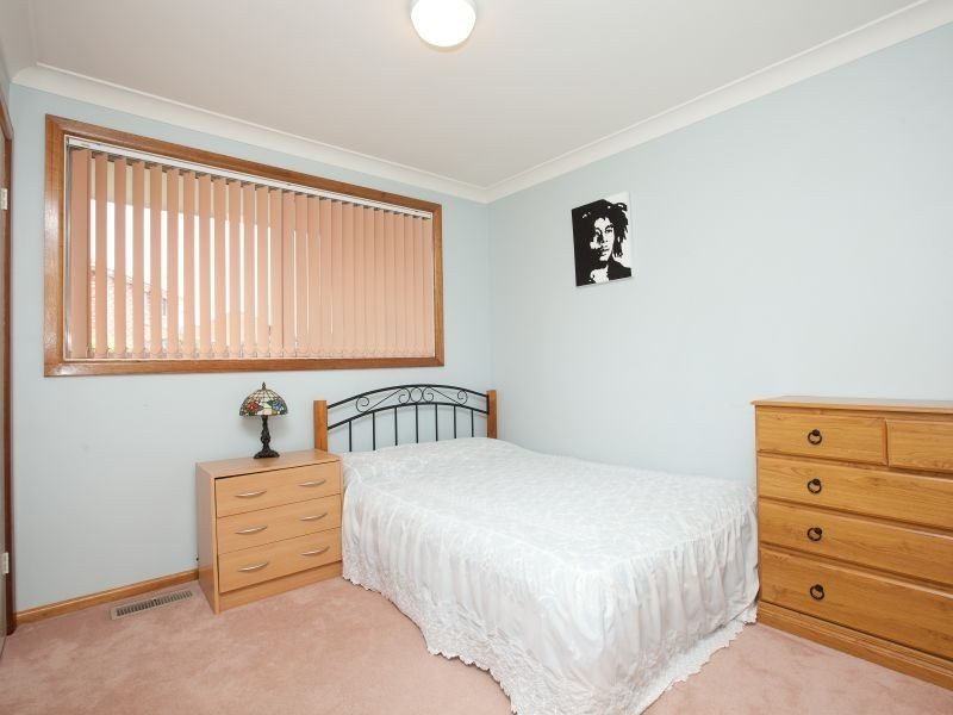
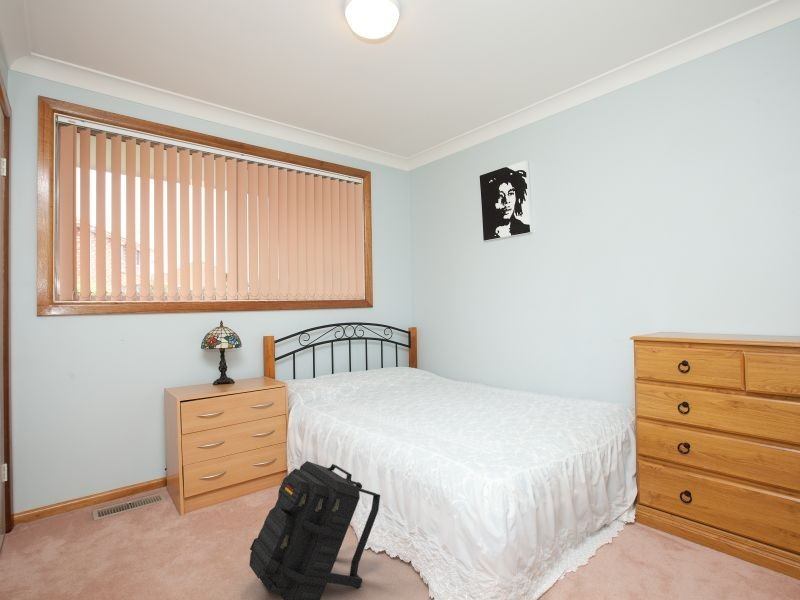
+ backpack (317, 524)
